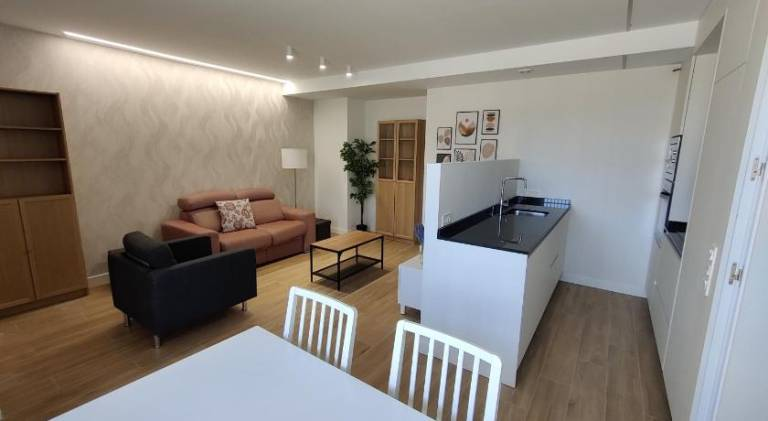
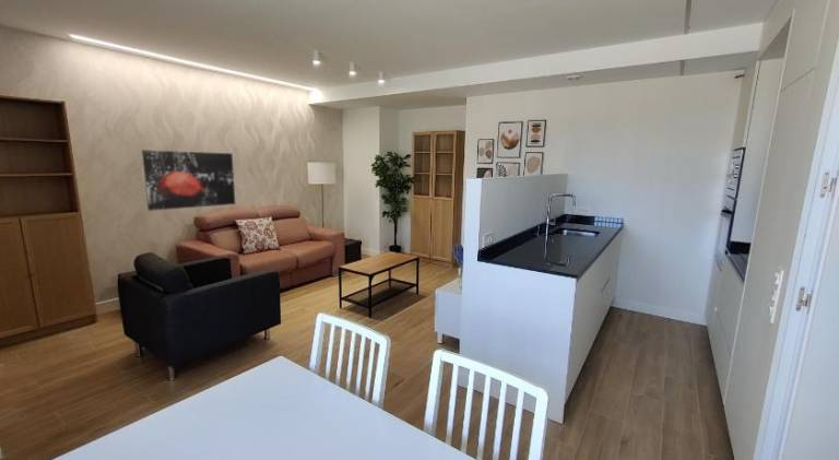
+ wall art (192, 179)
